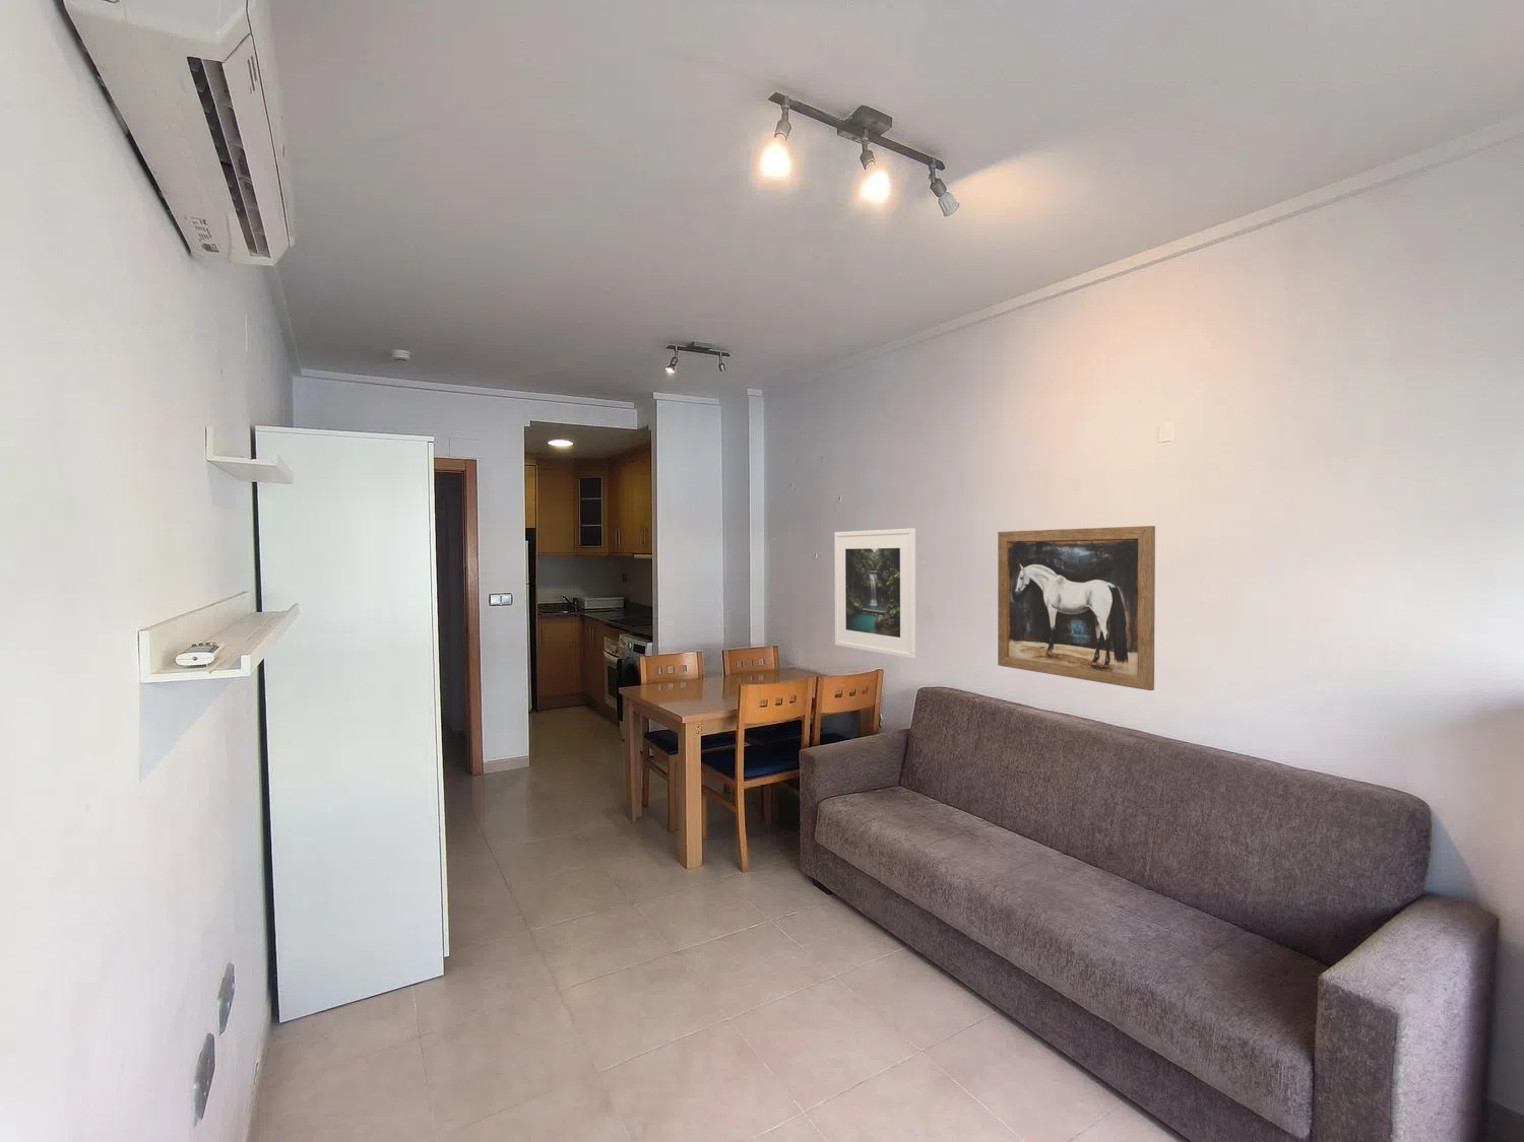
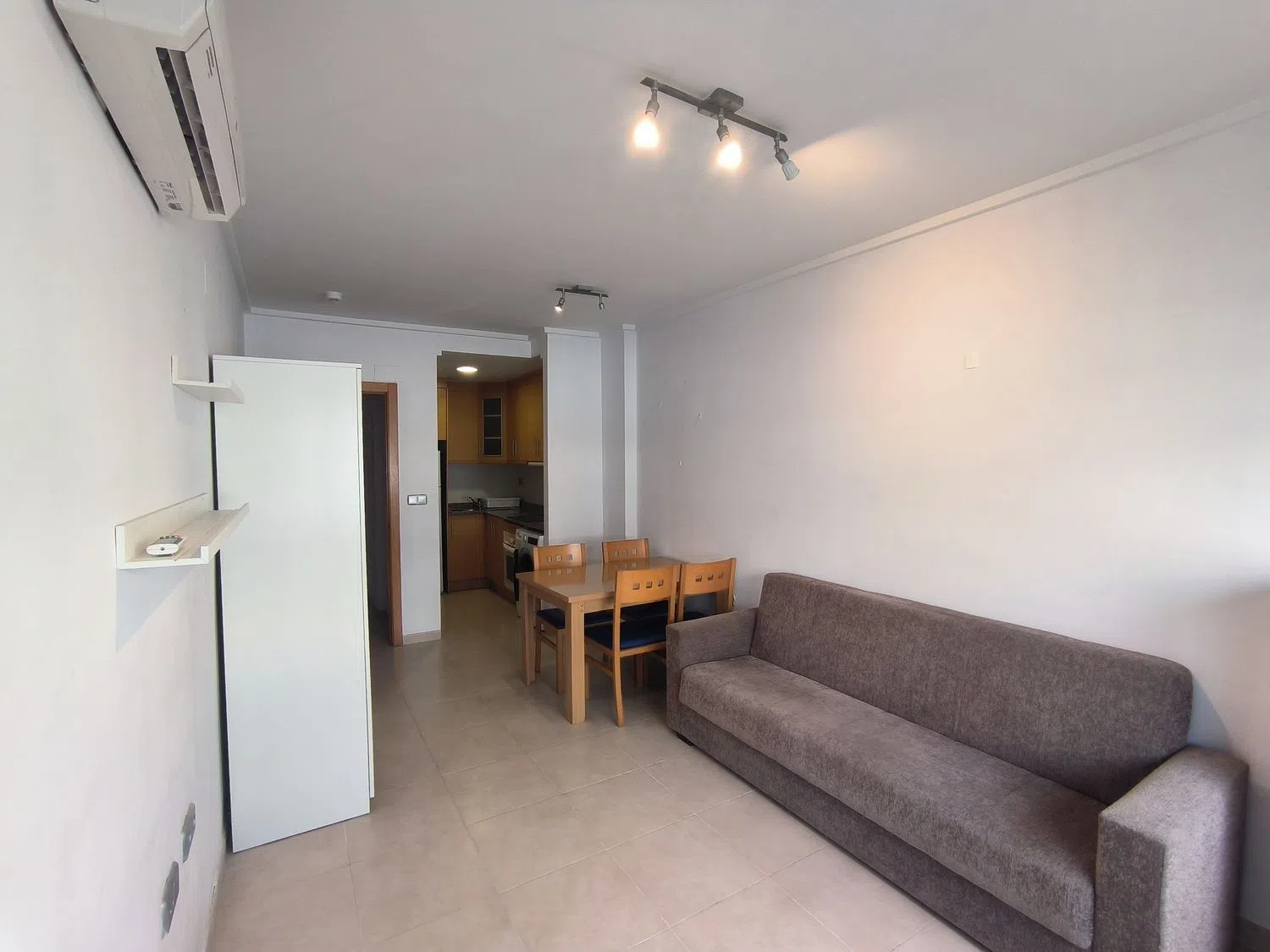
- wall art (1068, 603)
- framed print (871, 591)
